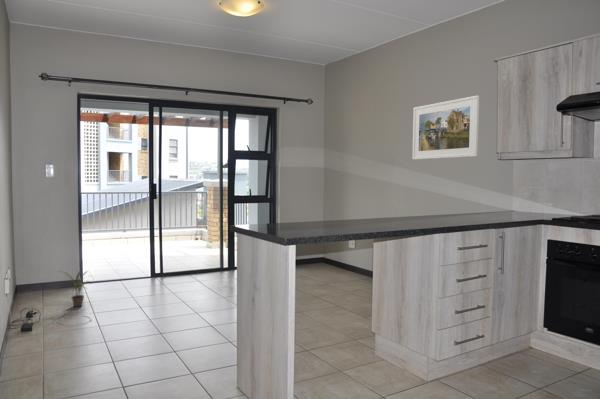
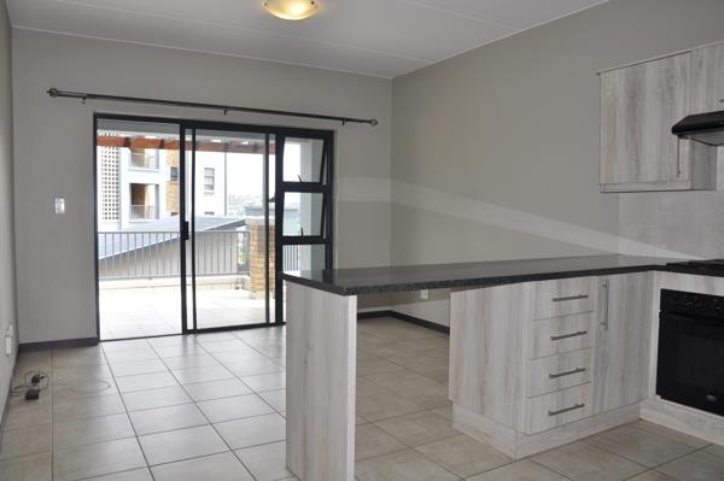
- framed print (443, 130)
- potted plant (75, 287)
